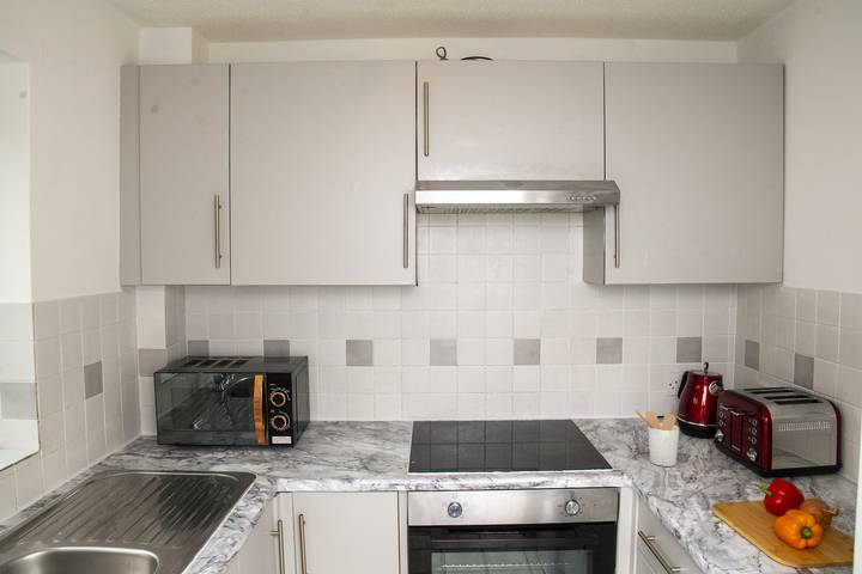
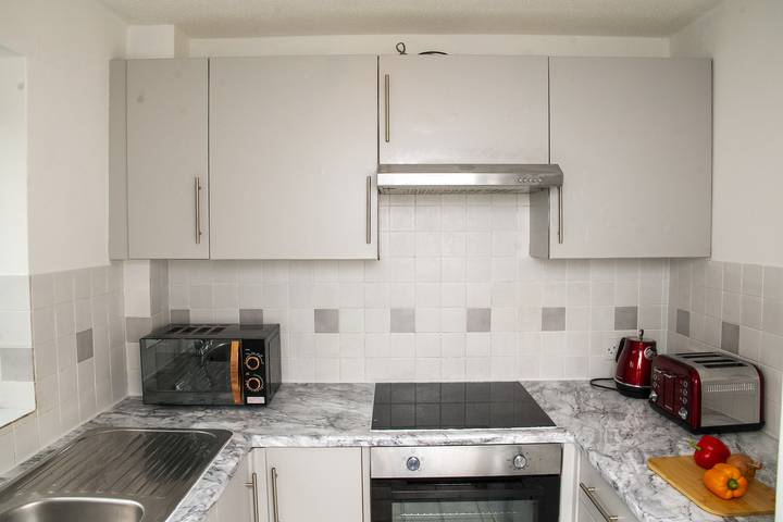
- utensil holder (655, 435)
